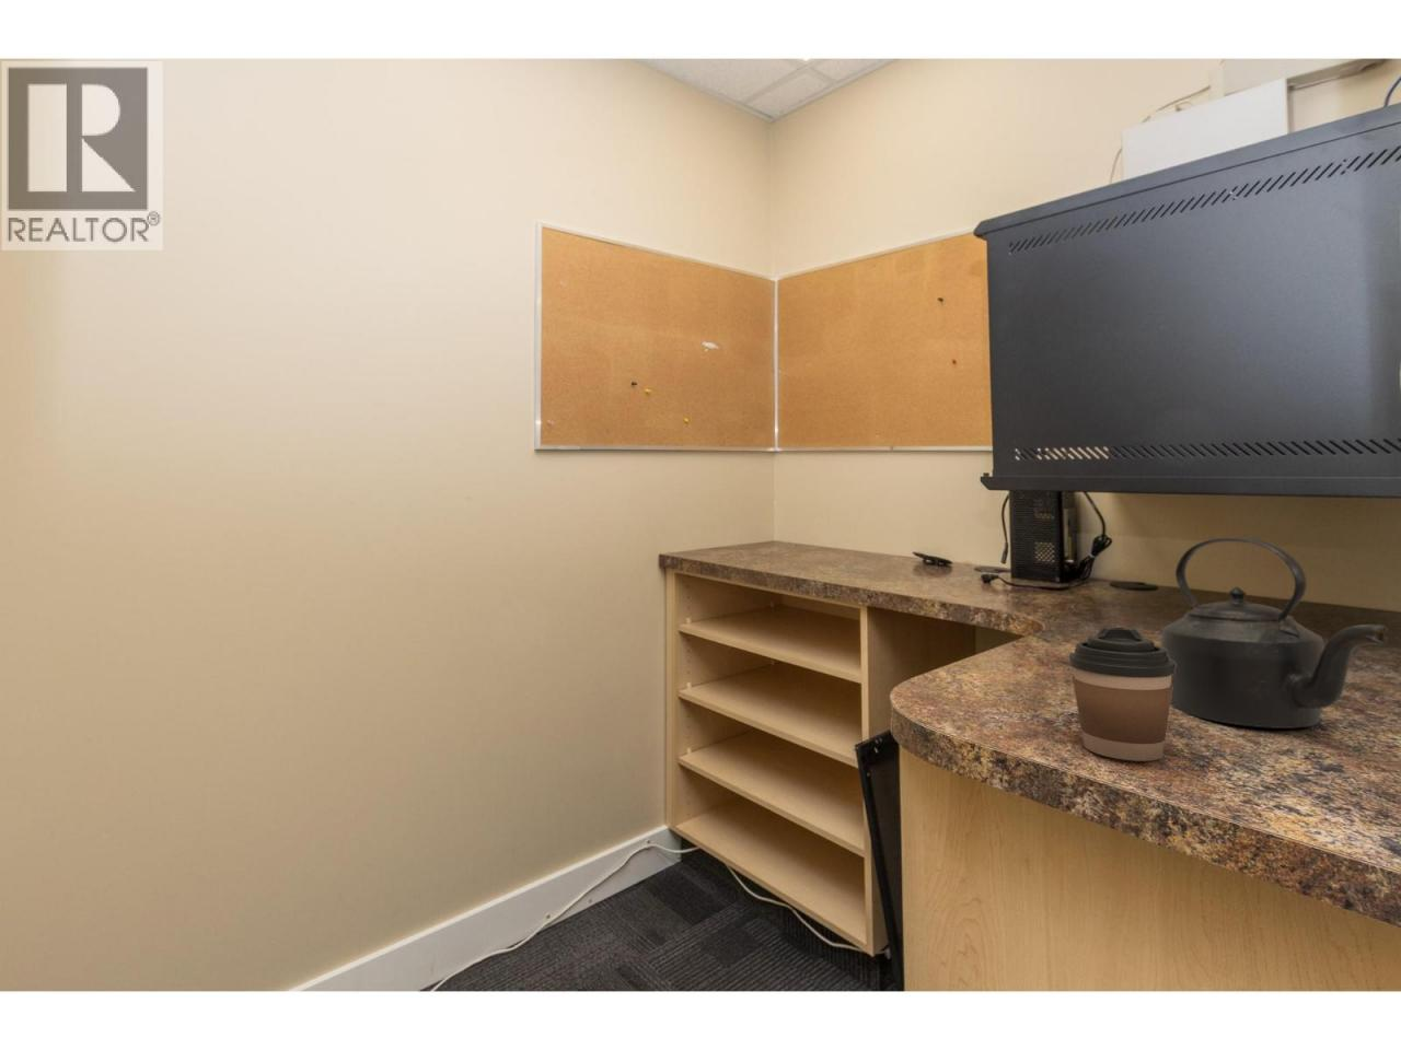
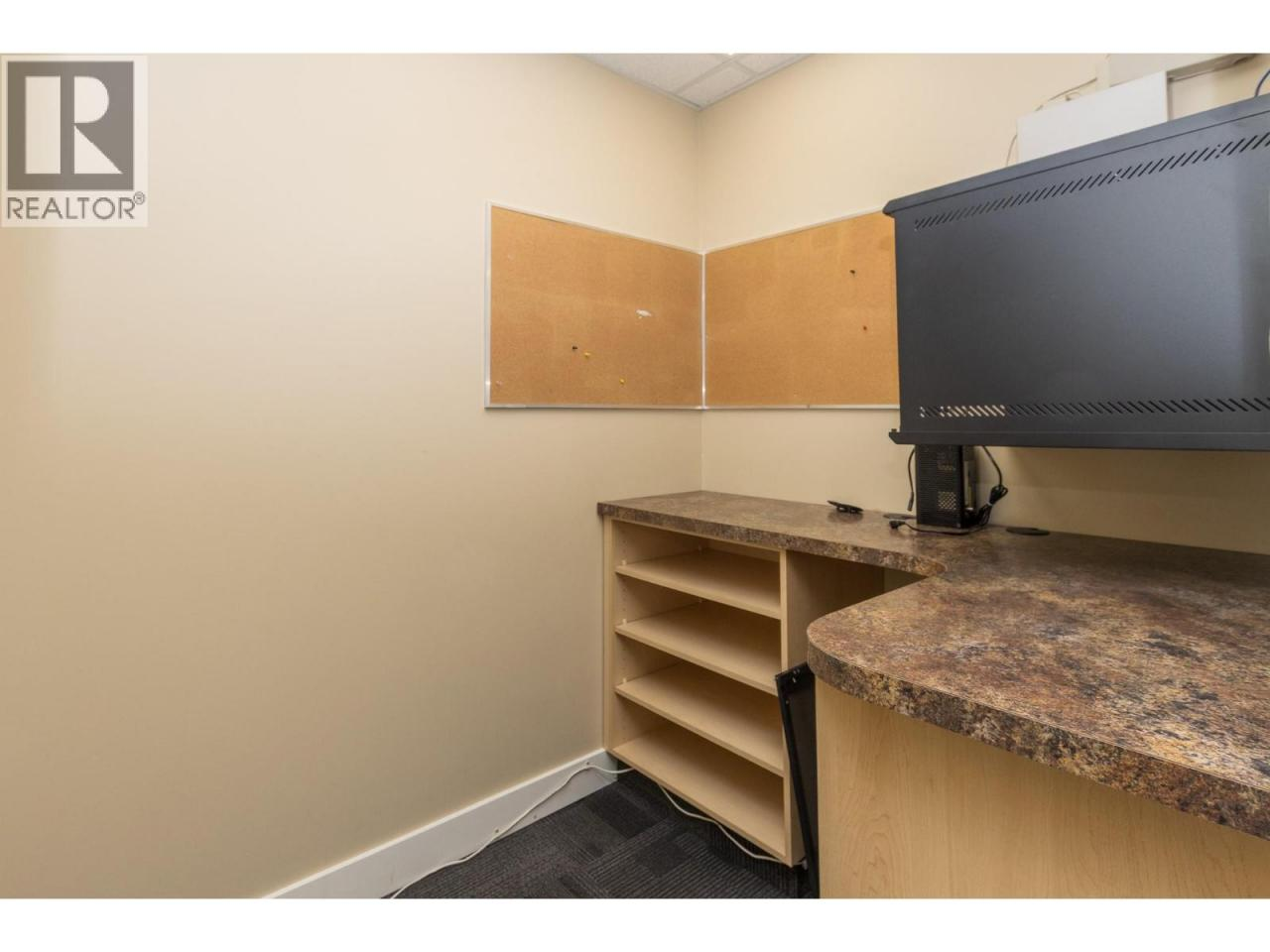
- kettle (1268, 629)
- coffee cup (1121, 690)
